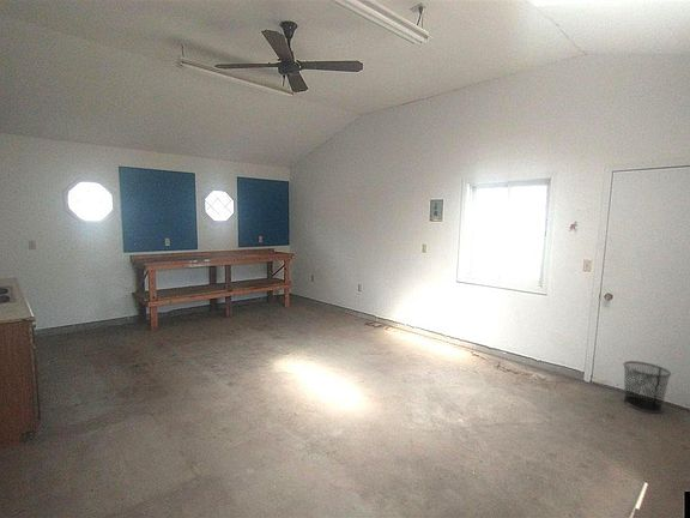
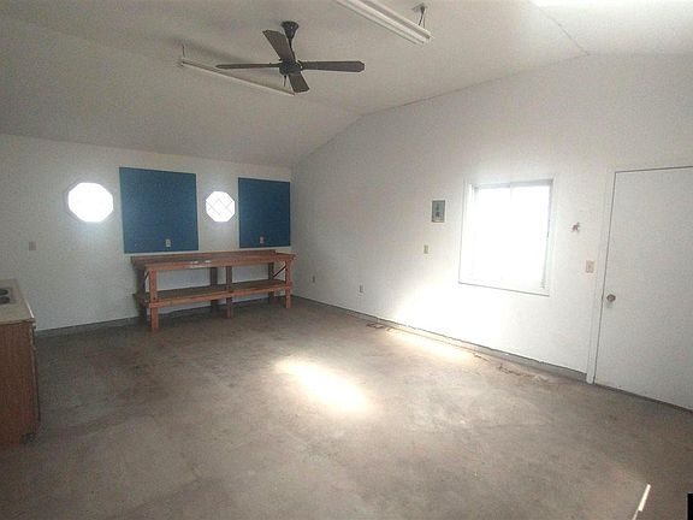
- waste bin (644, 386)
